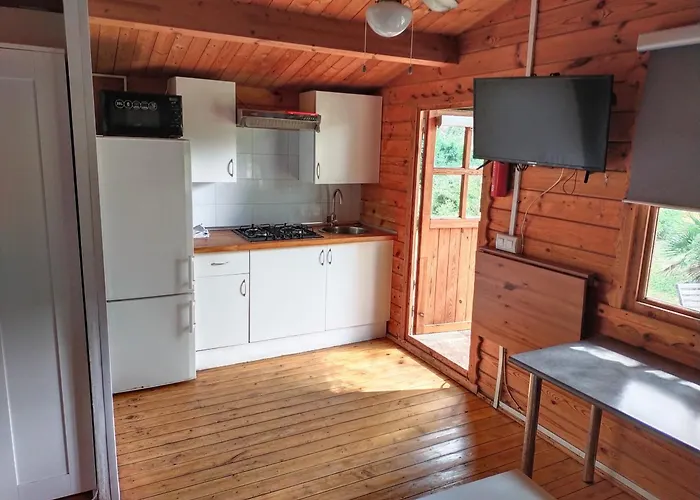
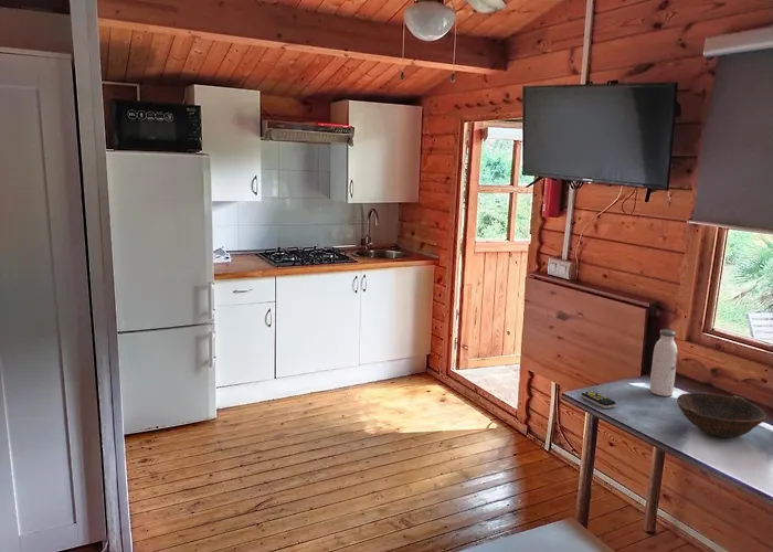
+ water bottle (664, 361)
+ bowl (718, 417)
+ remote control (597, 399)
